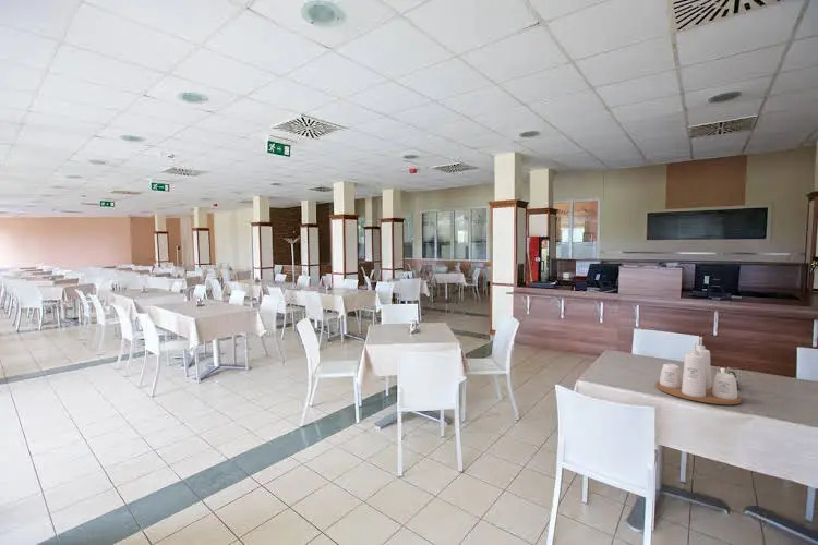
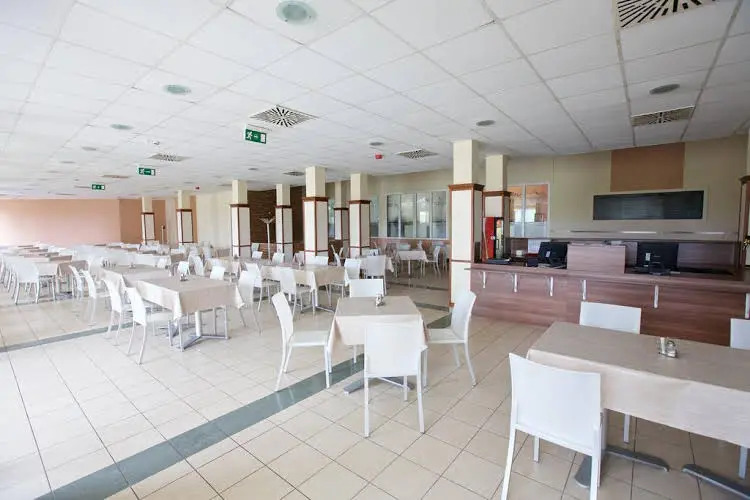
- condiment set (697, 365)
